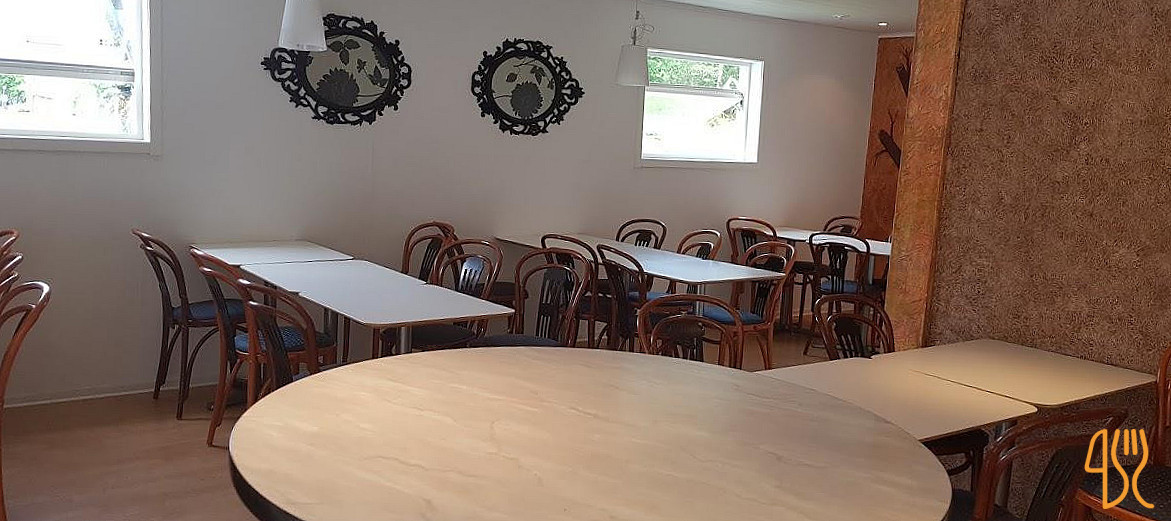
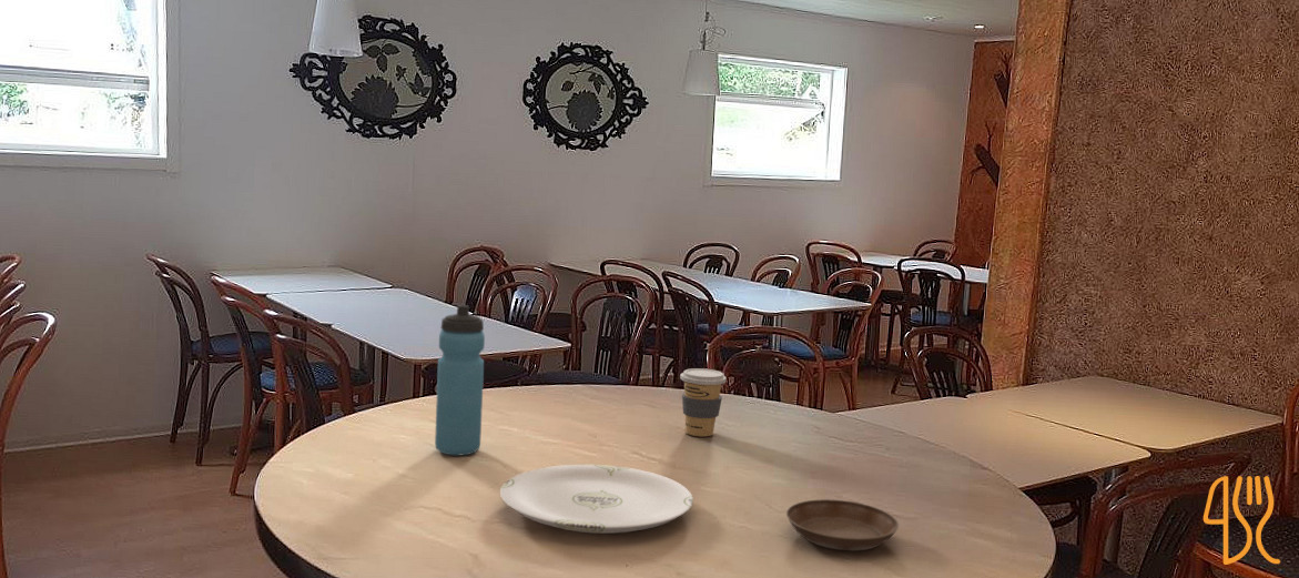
+ plate (596, 500)
+ saucer (841, 526)
+ water bottle (460, 378)
+ coffee cup (701, 403)
